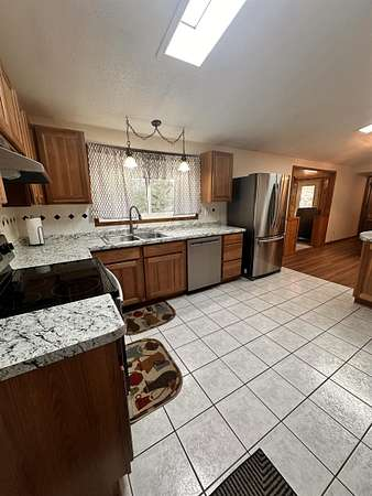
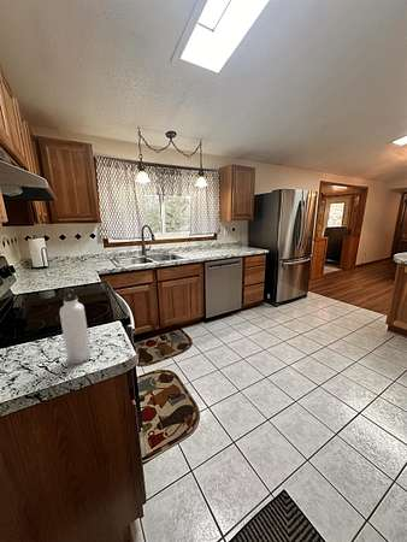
+ water bottle (73, 324)
